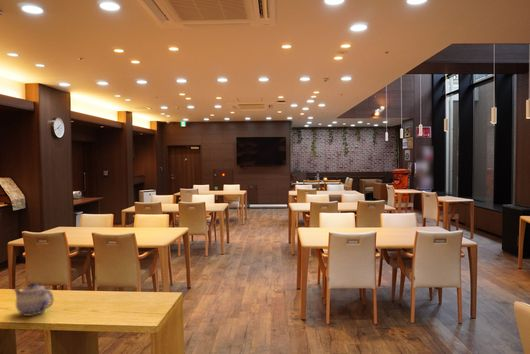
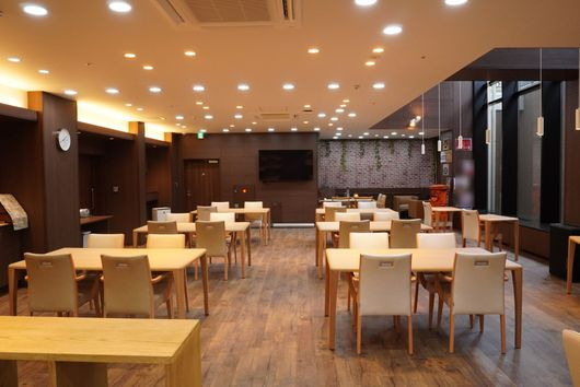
- teapot (33, 297)
